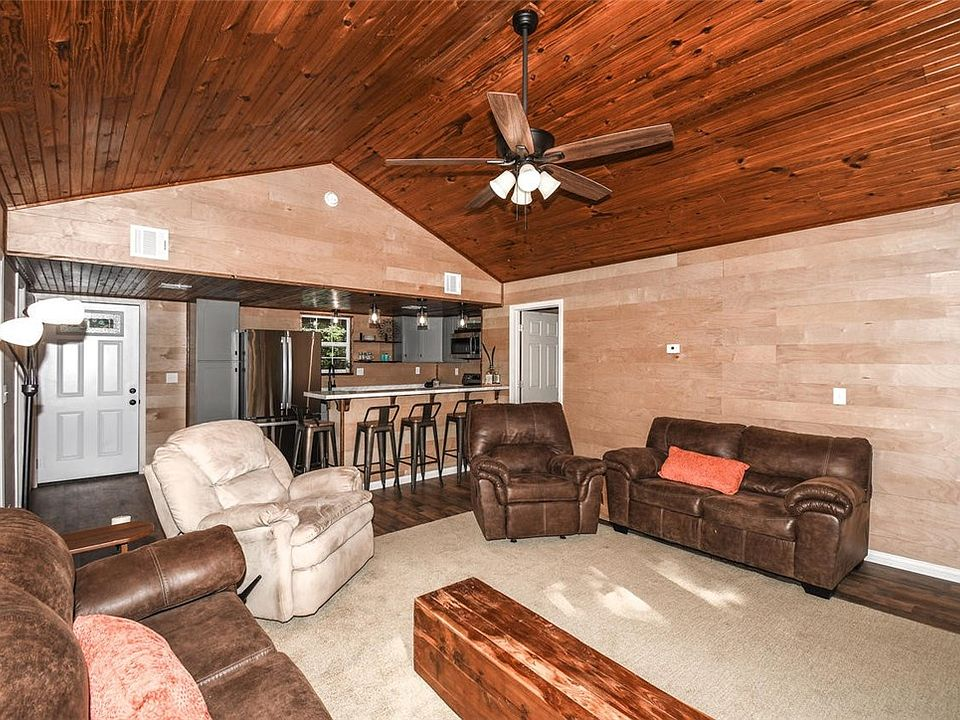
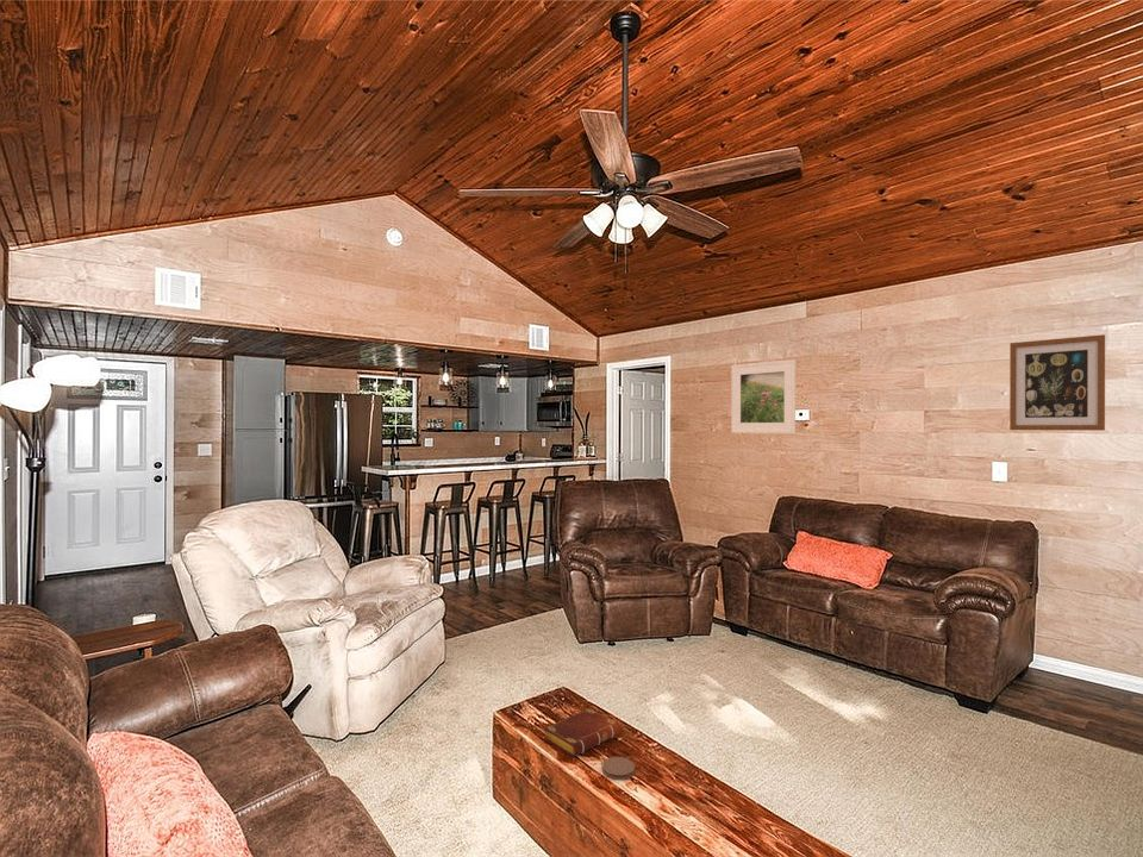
+ wall art (1055, 384)
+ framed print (762, 398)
+ book (582, 731)
+ coaster (618, 768)
